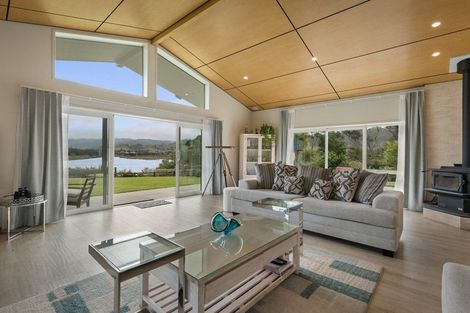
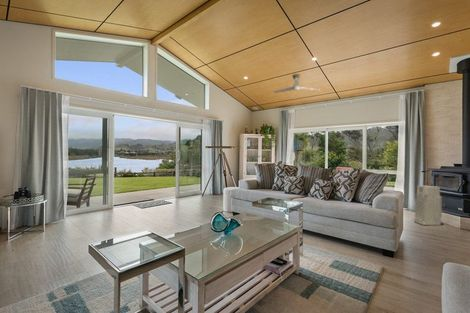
+ air purifier (428, 204)
+ ceiling fan (296, 80)
